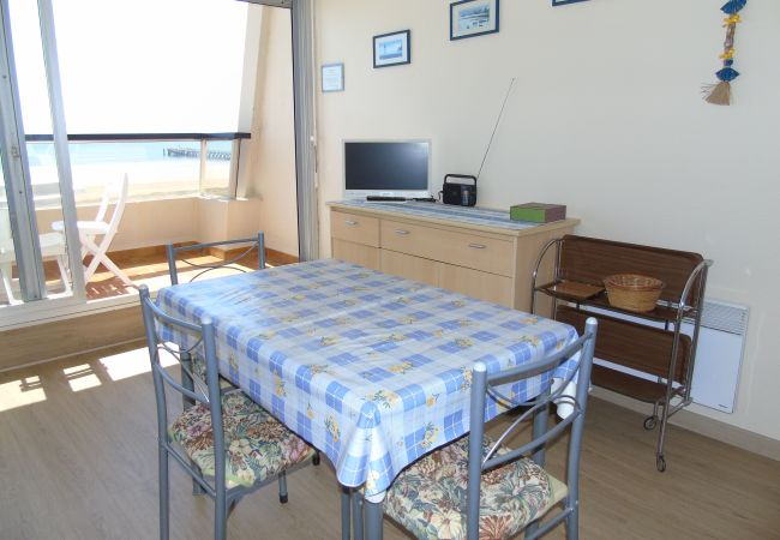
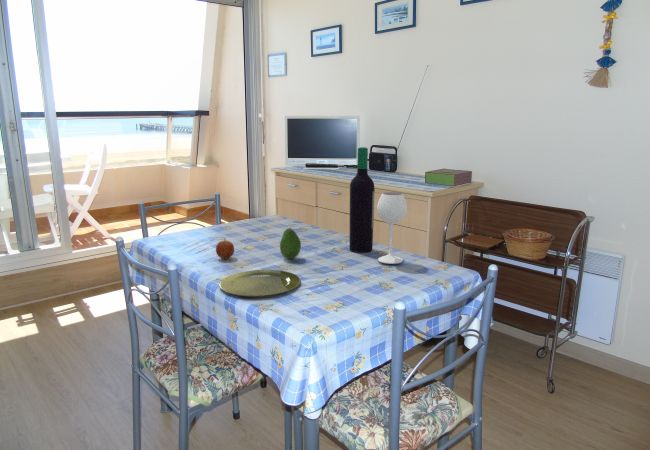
+ fruit (290, 243)
+ plate (260, 282)
+ fruit (225, 248)
+ wine bottle (378, 203)
